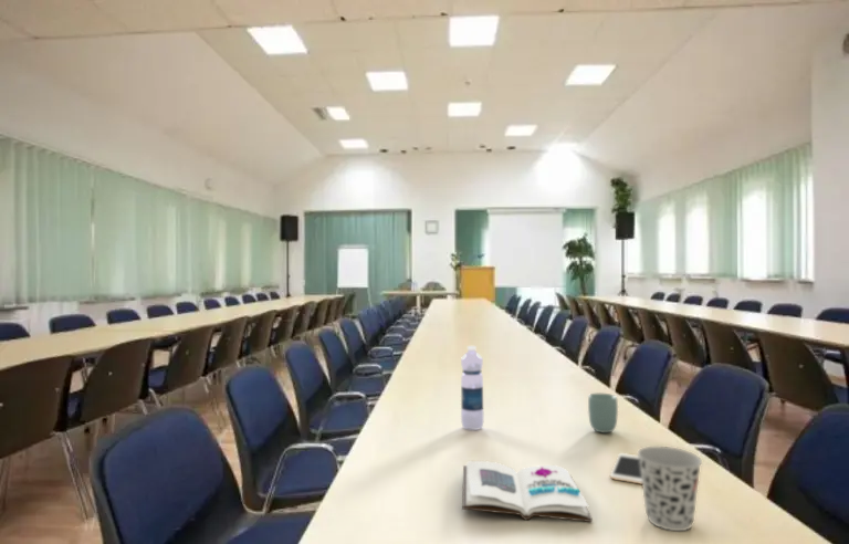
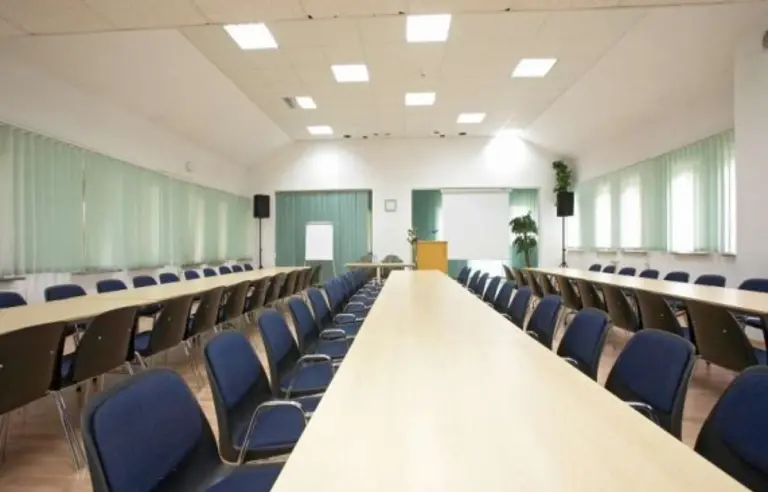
- book (521, 485)
- cup (669, 488)
- cell phone (632, 468)
- water bottle (472, 386)
- cup (602, 414)
